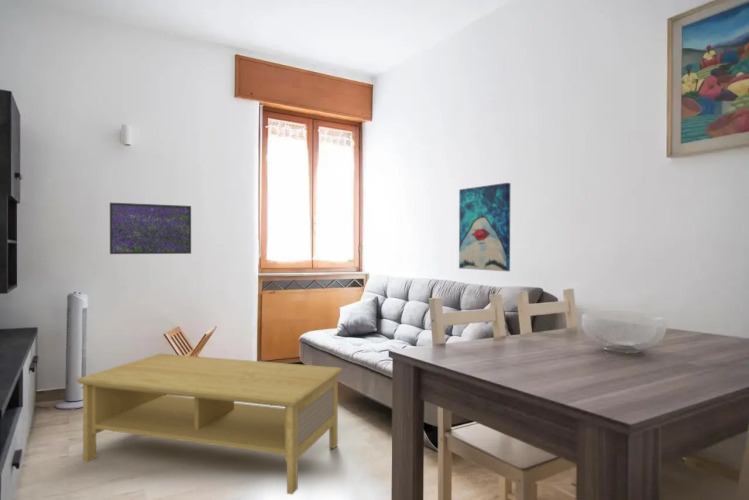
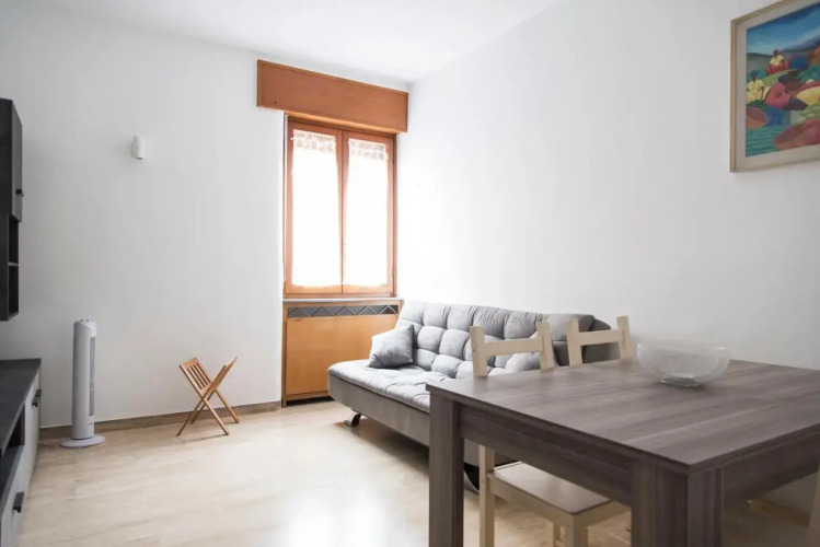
- coffee table (215, 412)
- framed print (152, 229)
- wall art (483, 228)
